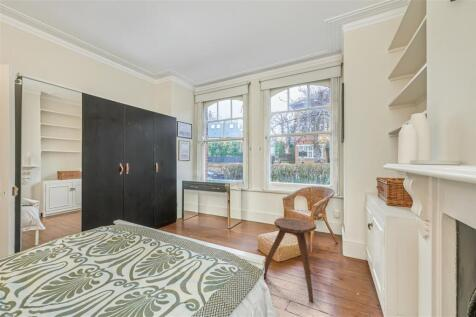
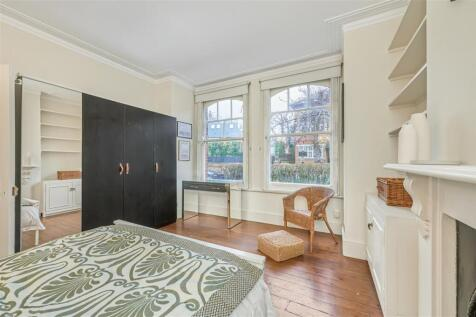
- stool (300, 252)
